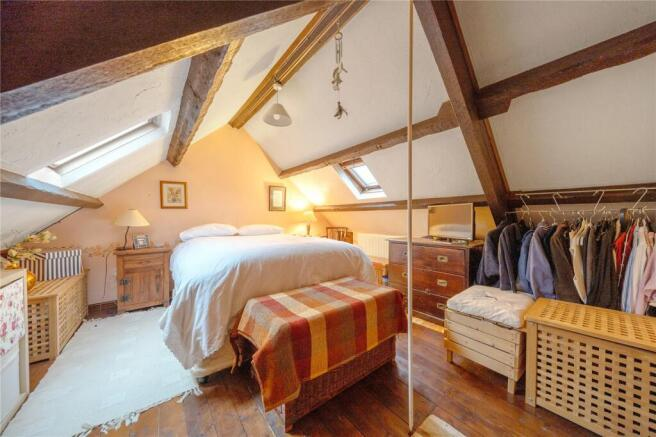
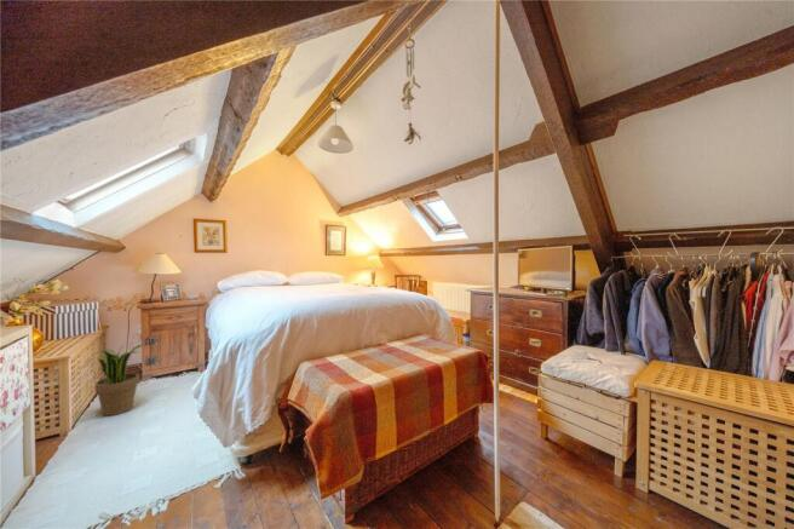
+ potted plant (121, 376)
